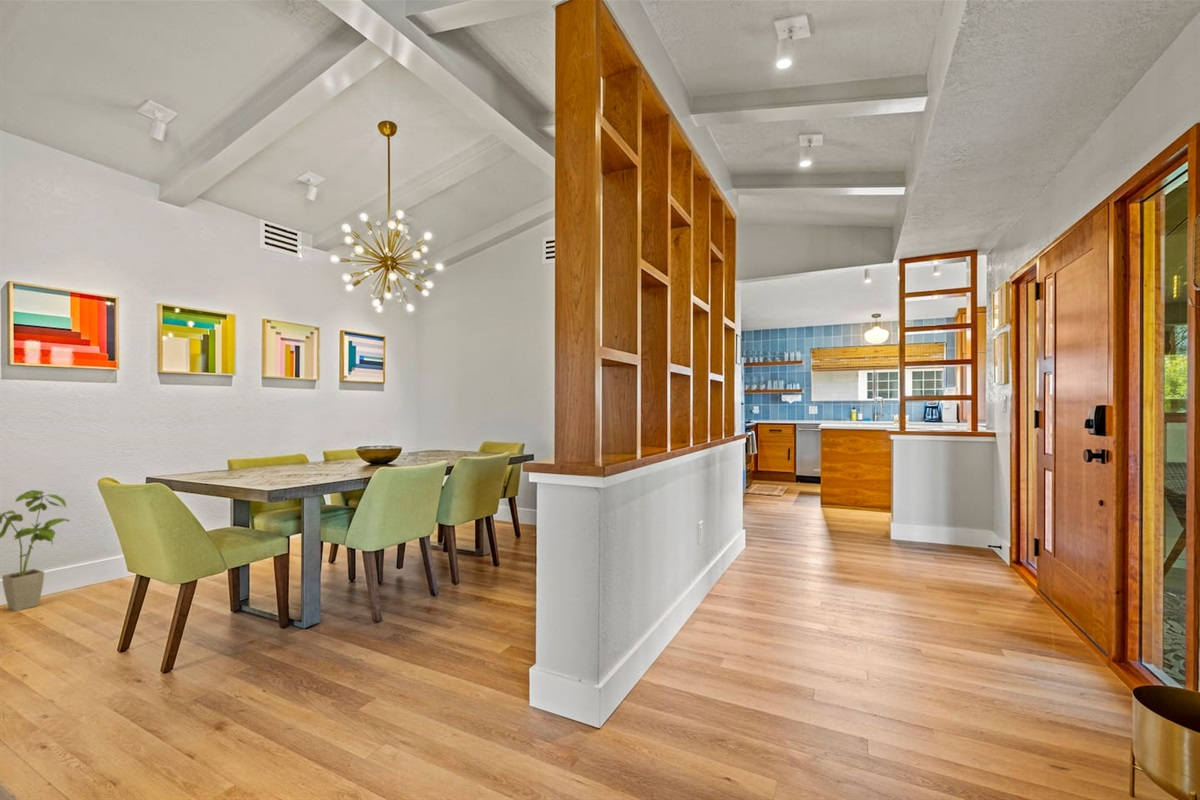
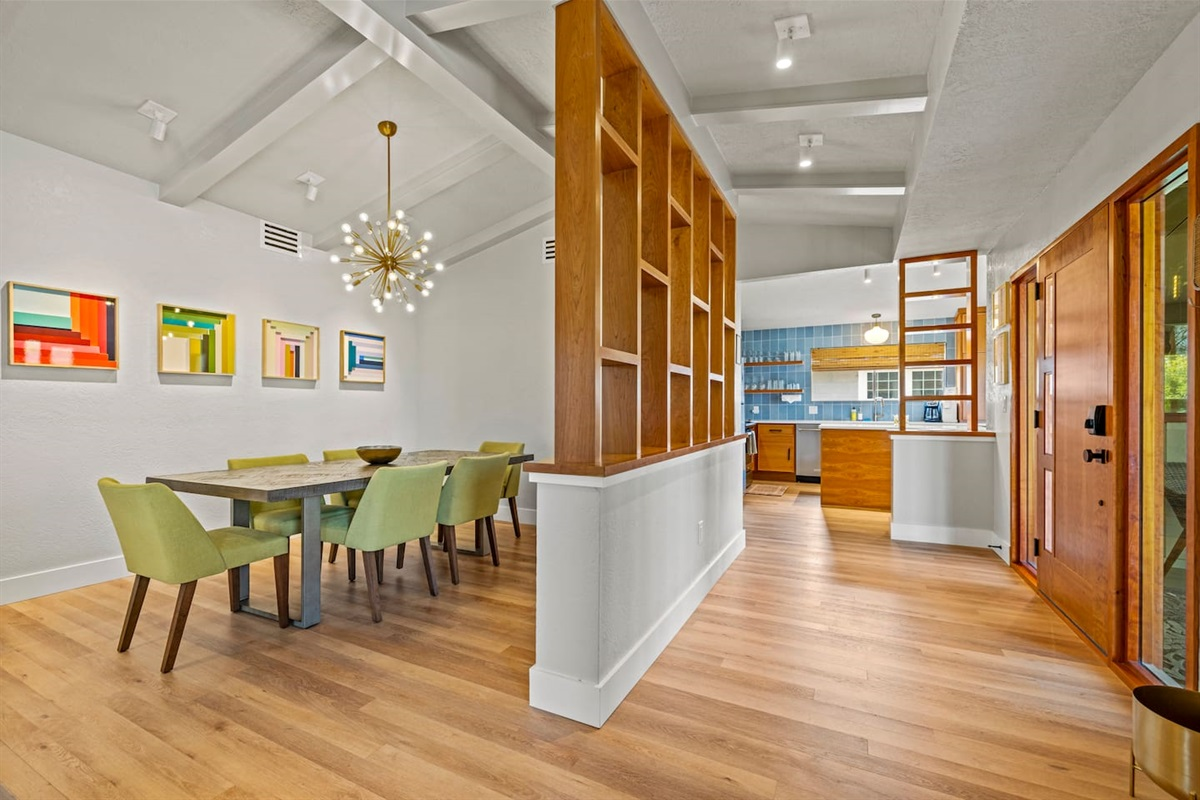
- house plant (32, 547)
